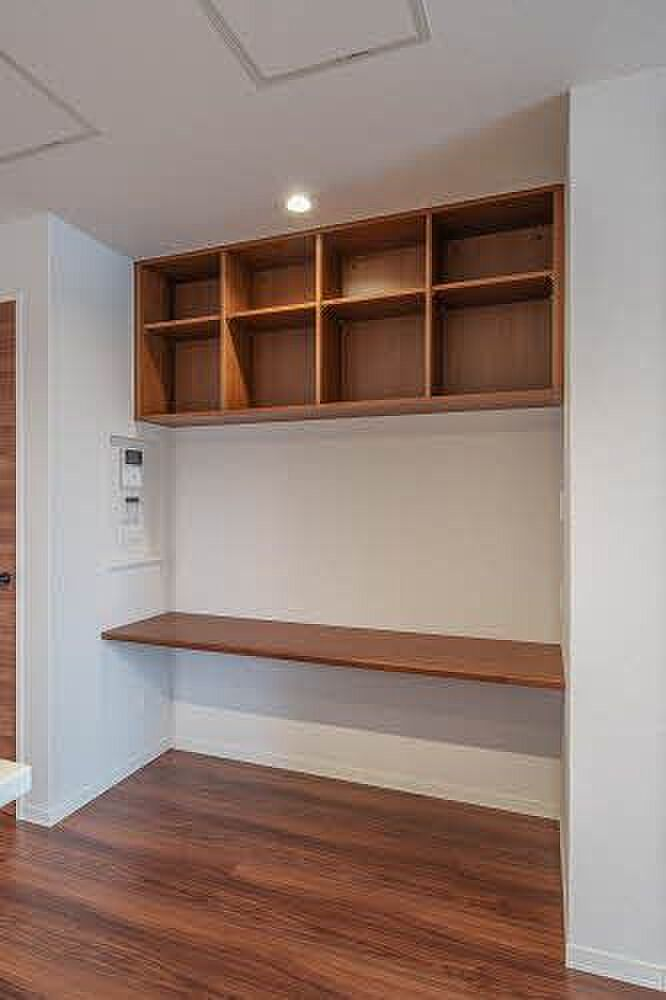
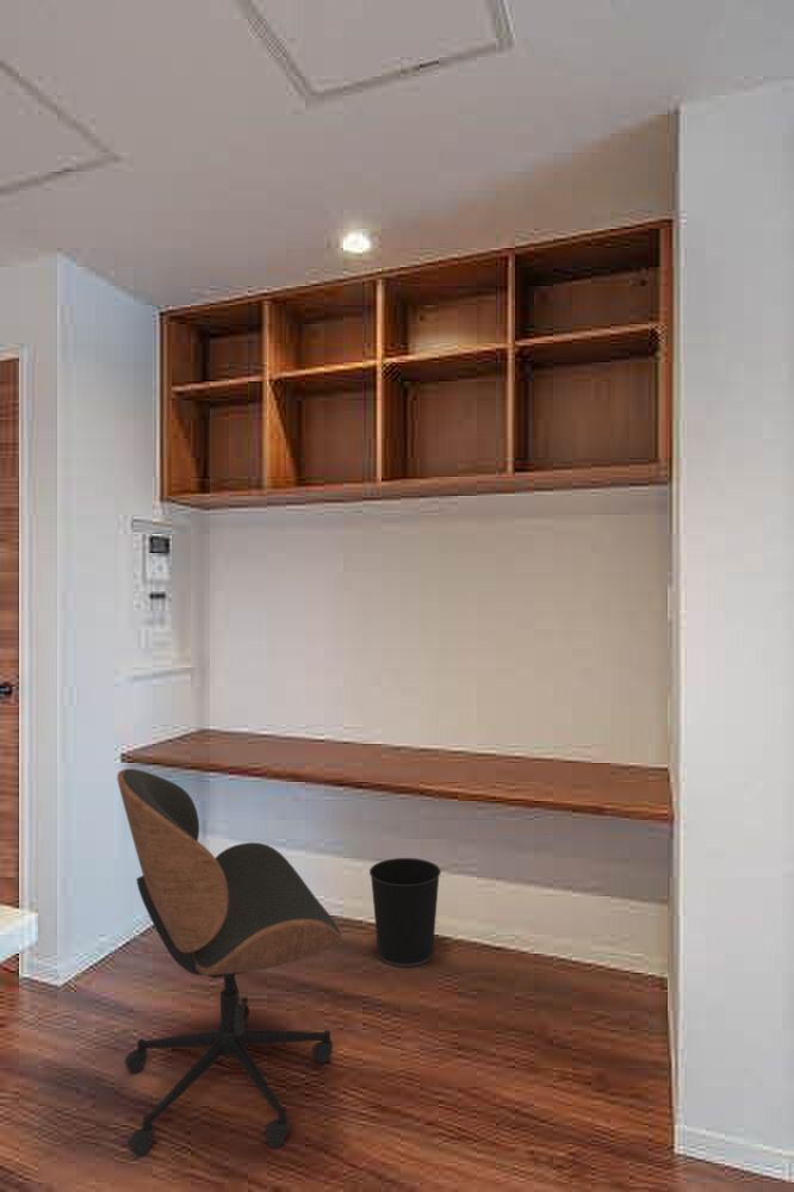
+ office chair (237, 923)
+ wastebasket (404, 912)
